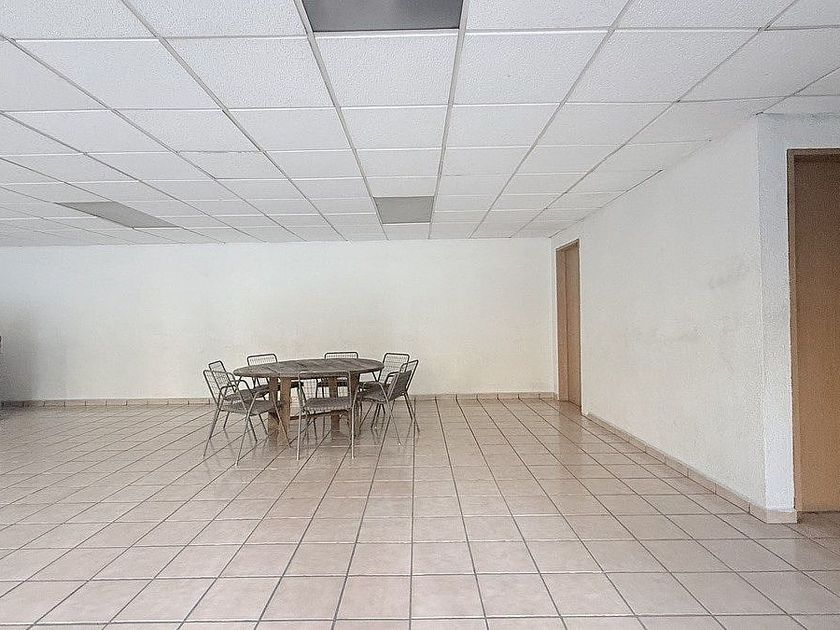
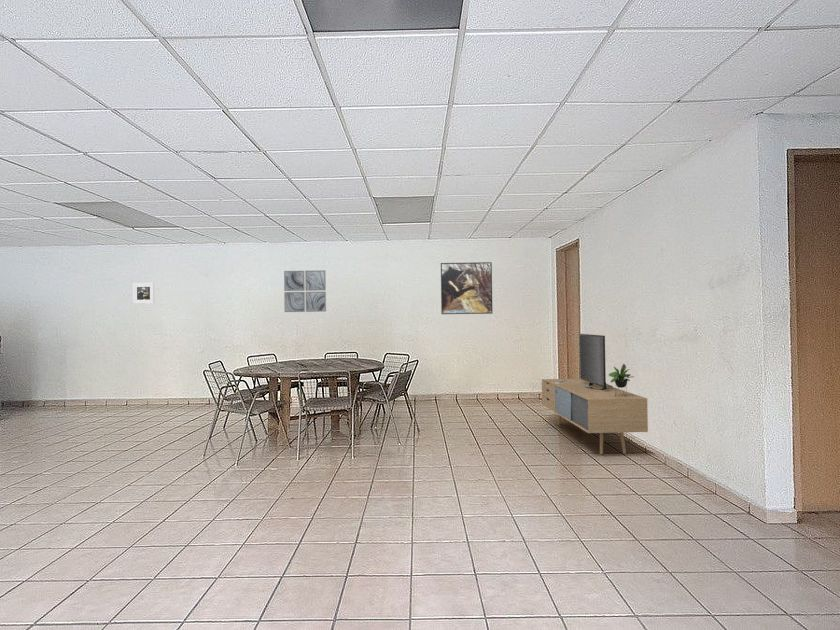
+ media console (588, 385)
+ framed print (143, 293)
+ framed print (466, 288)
+ wall art (305, 290)
